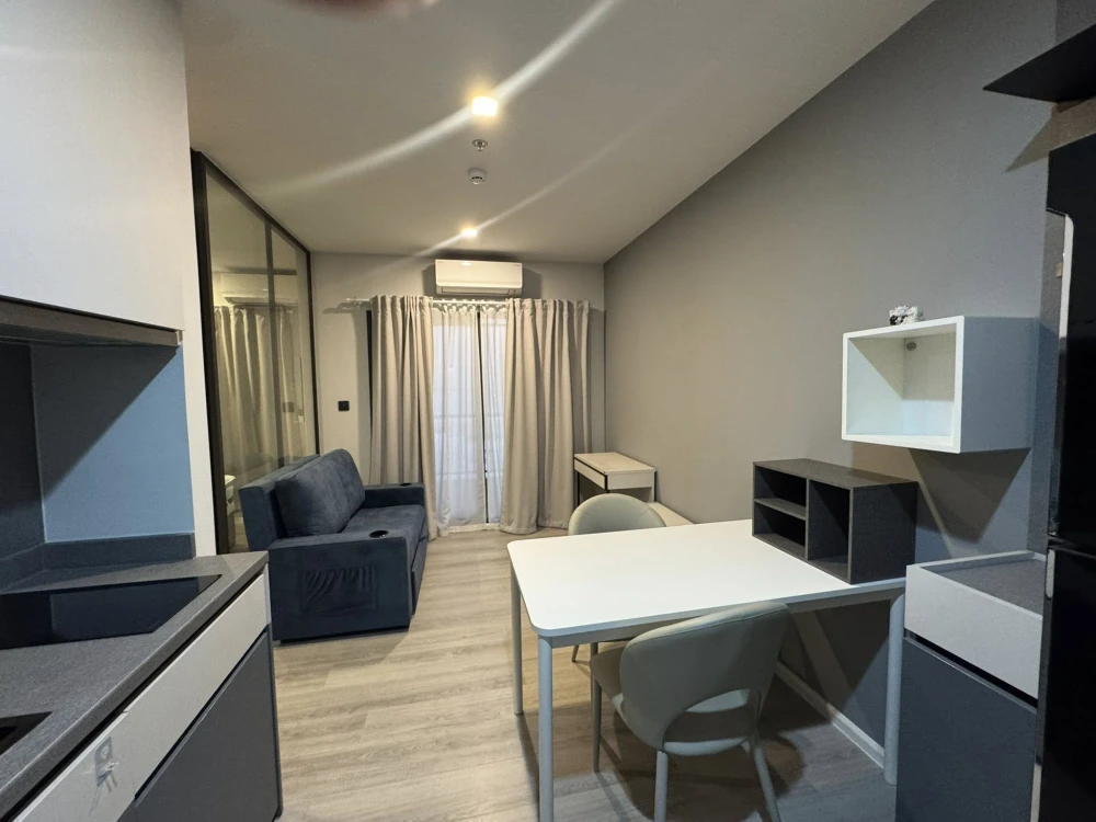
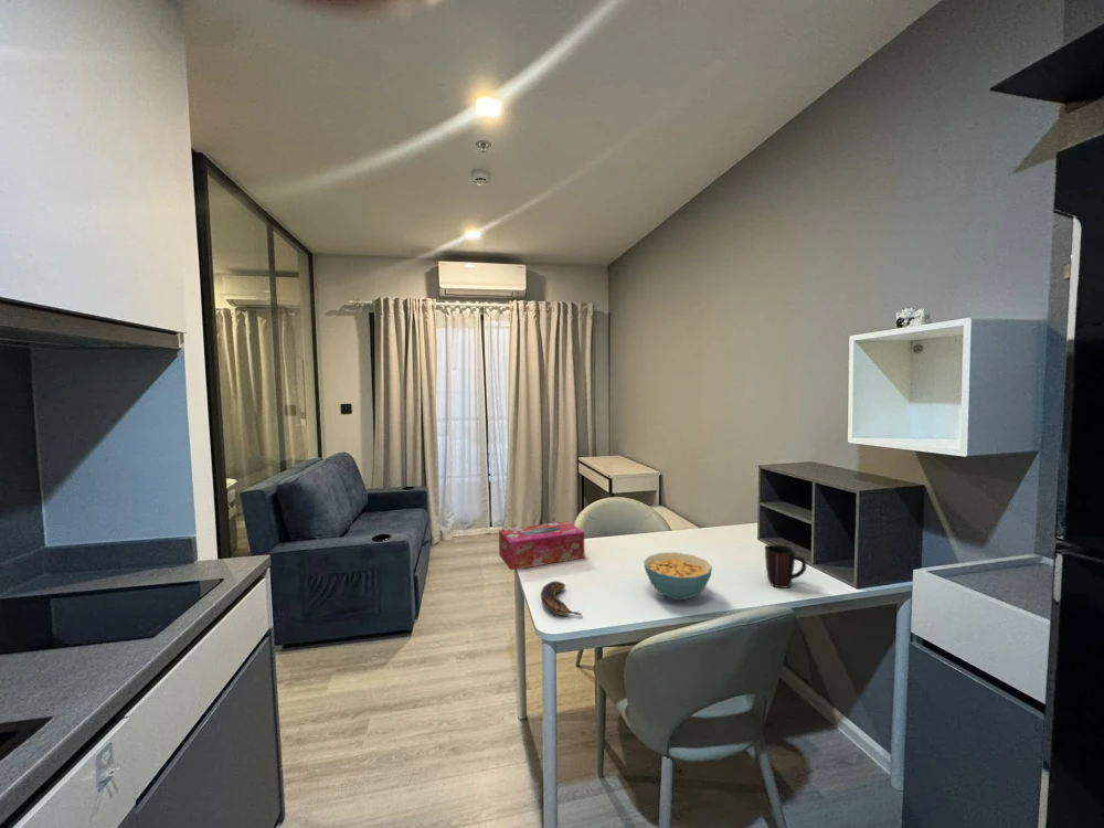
+ banana (556, 597)
+ tissue box (541, 543)
+ cereal bowl (677, 580)
+ mug (783, 565)
